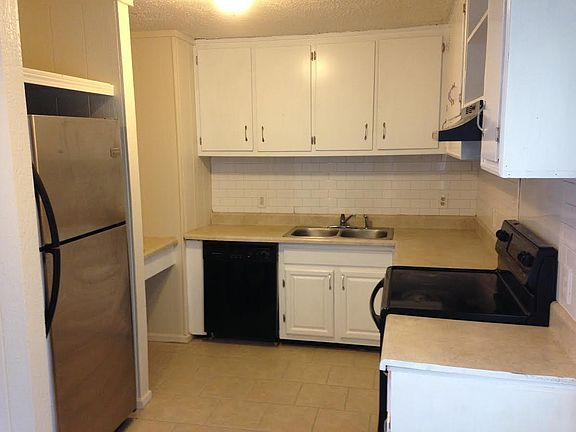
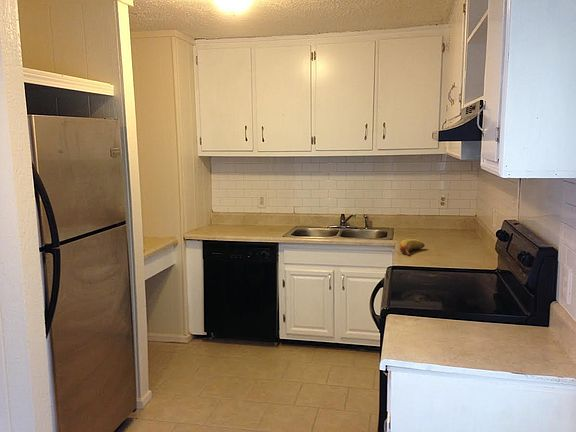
+ fruit (414, 246)
